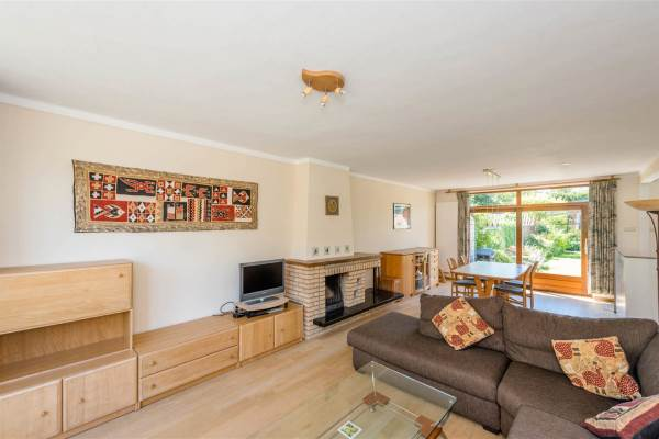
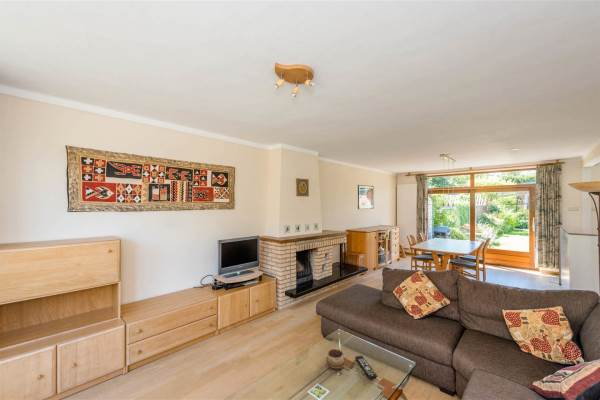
+ remote control (365, 366)
+ decorative bowl (335, 359)
